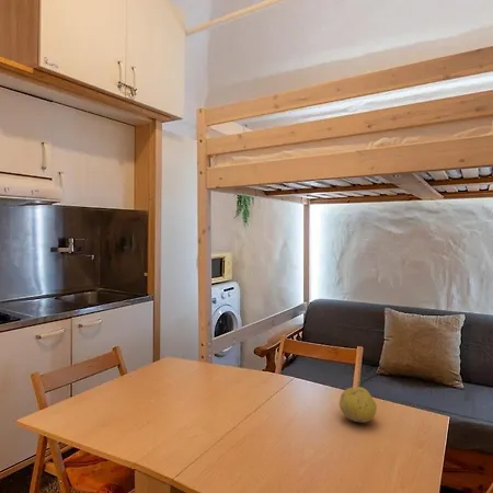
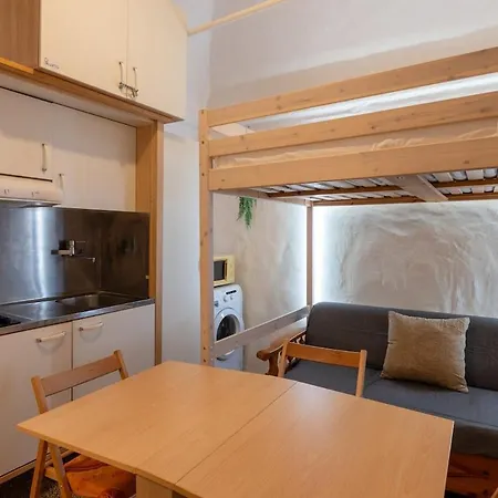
- fruit (357, 404)
